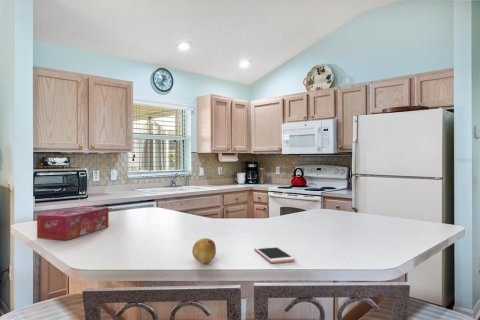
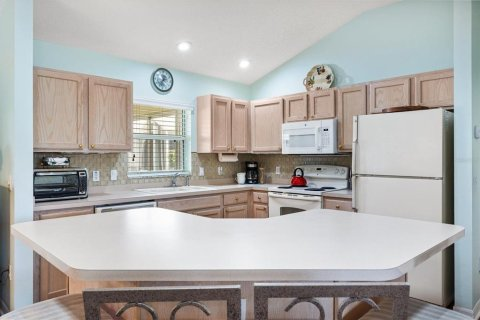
- fruit (204, 250)
- cell phone (273, 253)
- tissue box (75, 221)
